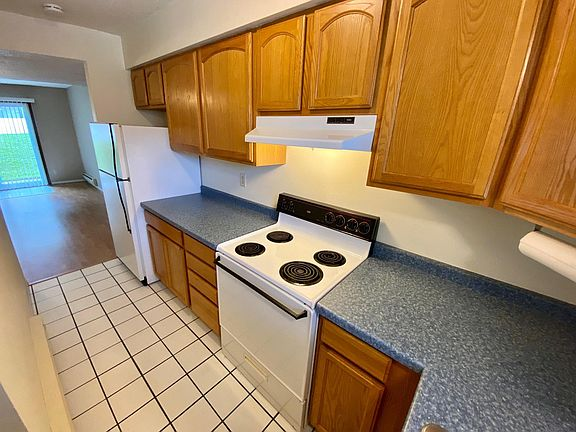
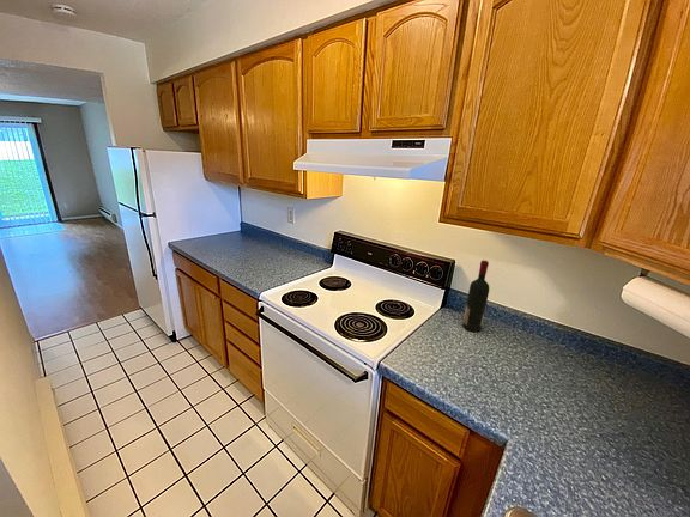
+ alcohol (477, 294)
